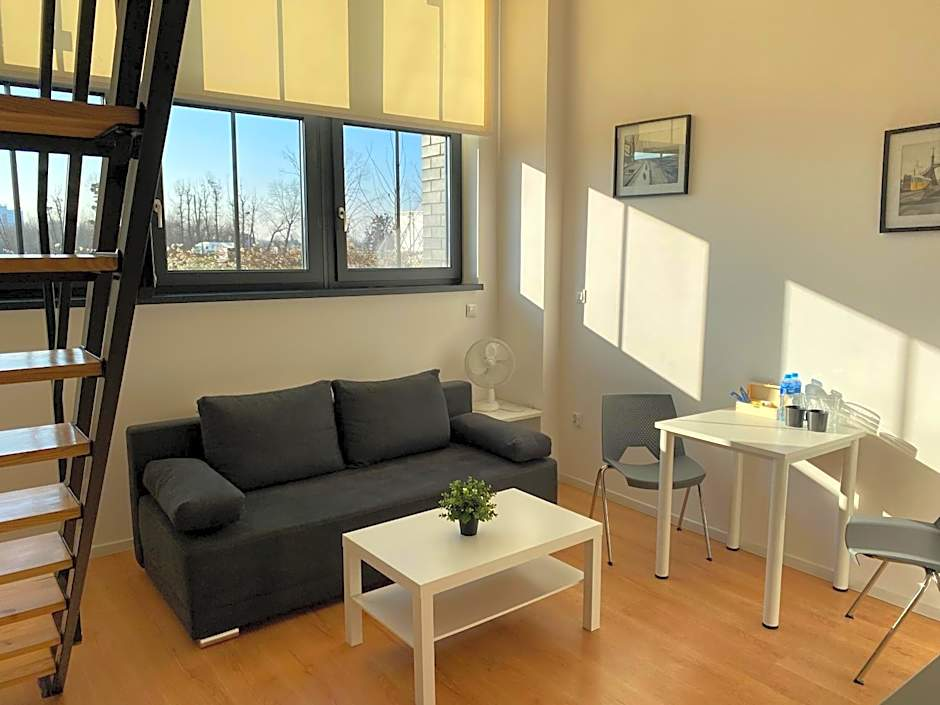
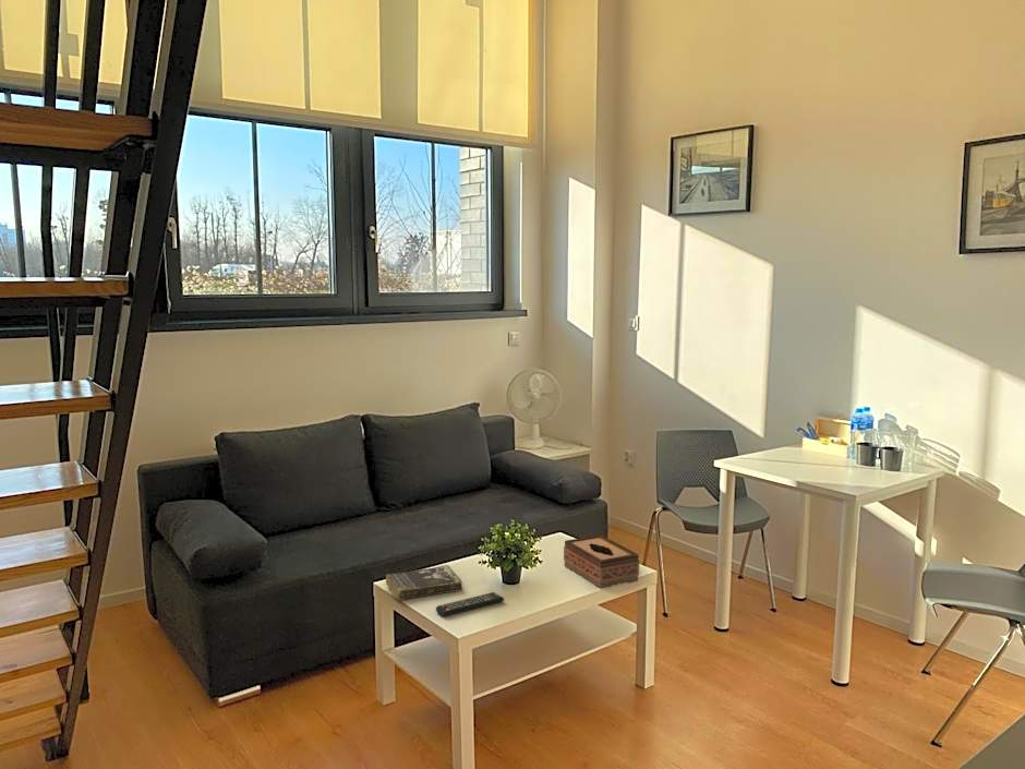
+ tissue box (600, 560)
+ remote control (470, 604)
+ book (424, 581)
